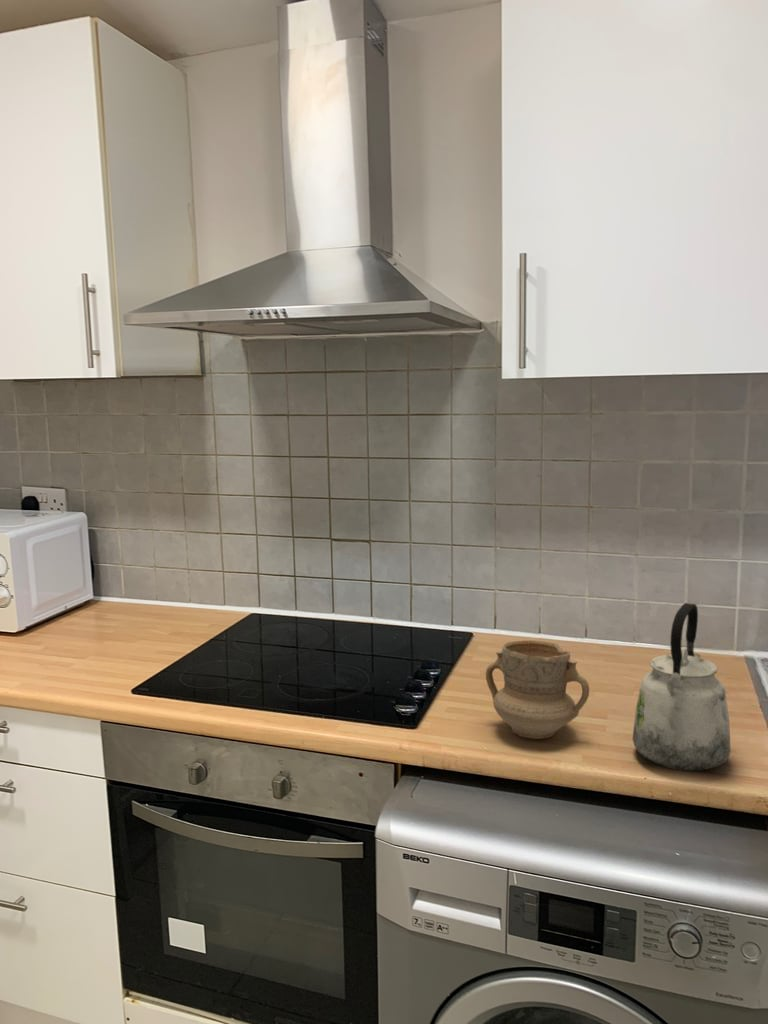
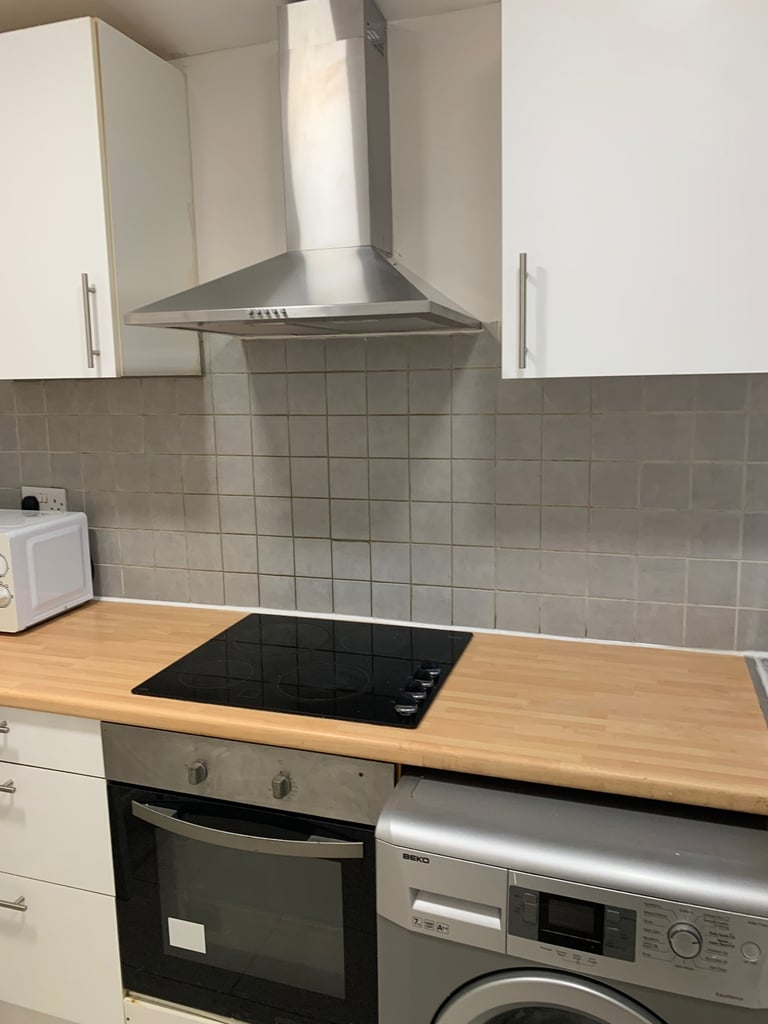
- kettle (686, 678)
- mug (535, 688)
